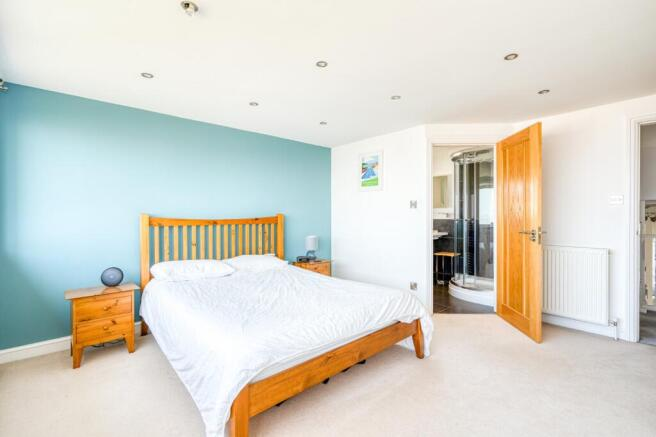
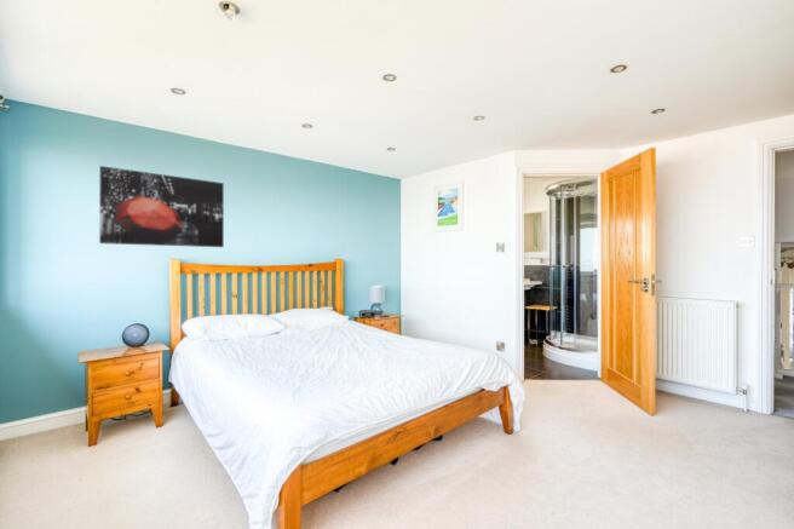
+ wall art (167, 209)
